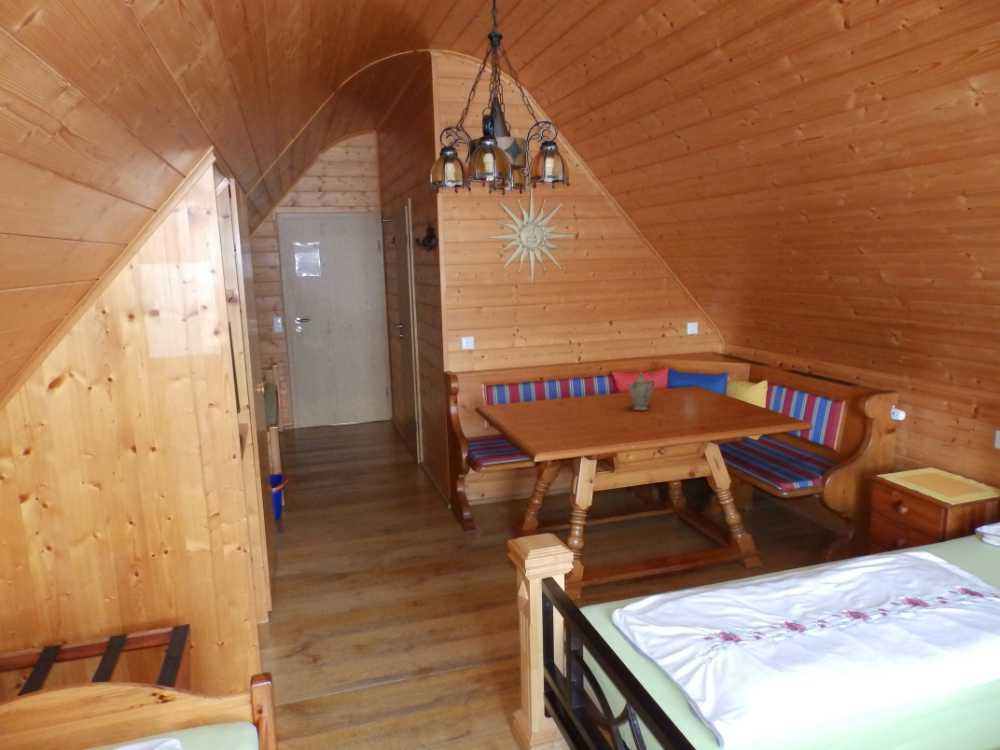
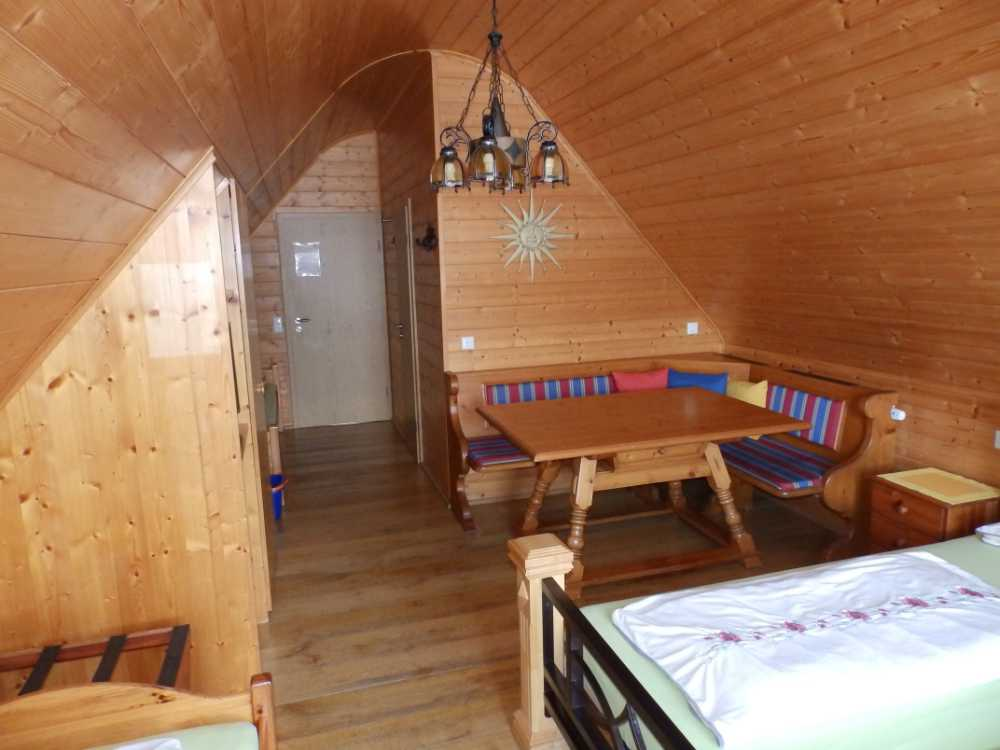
- chinaware (640, 390)
